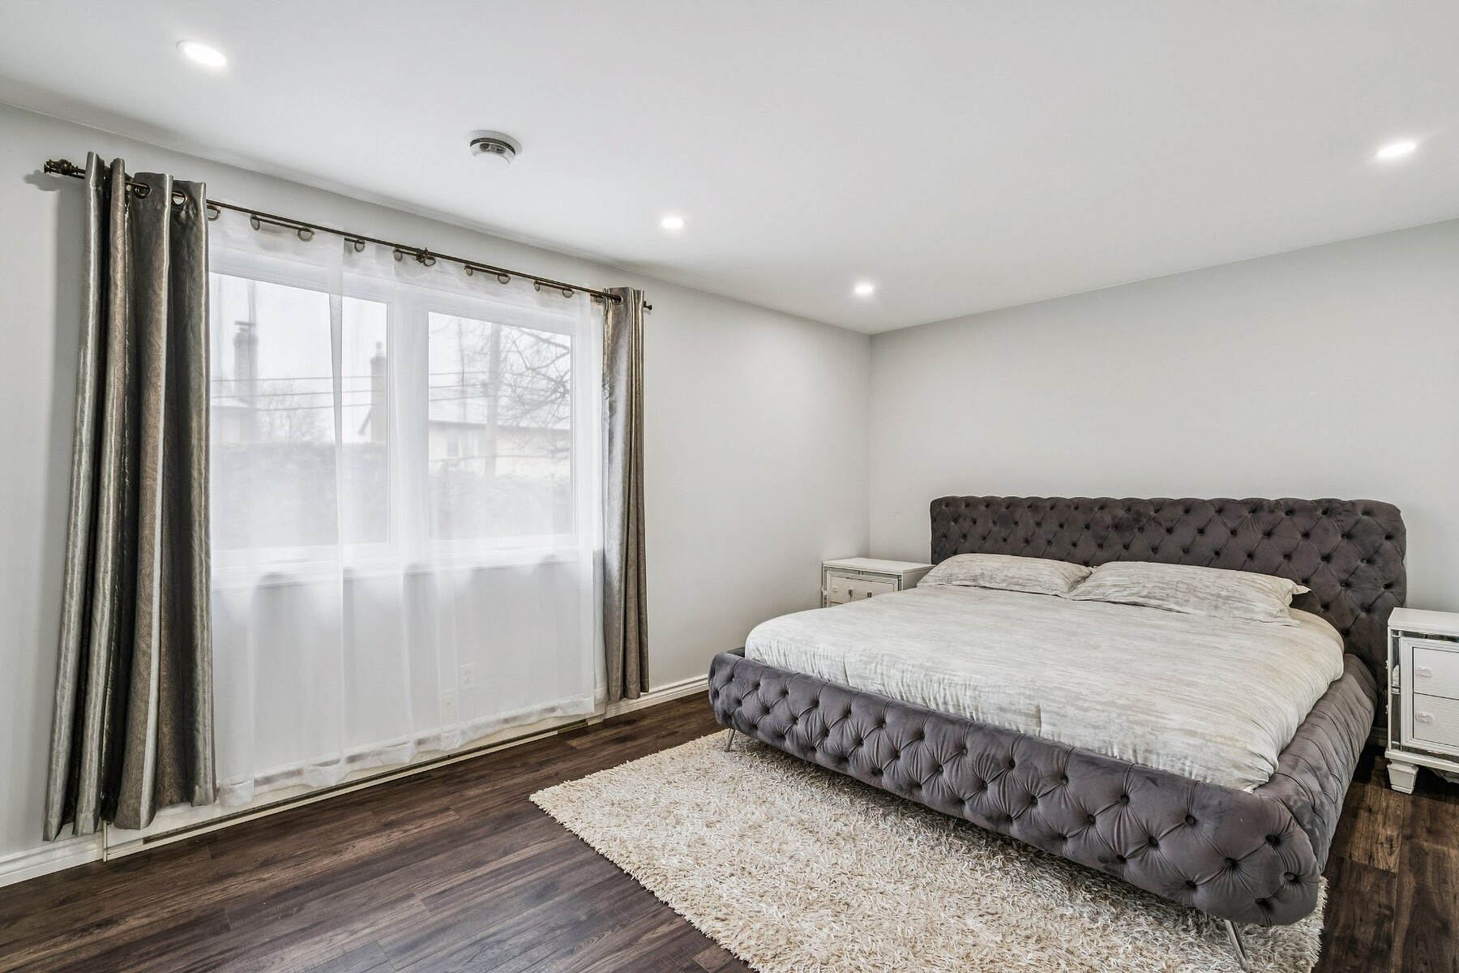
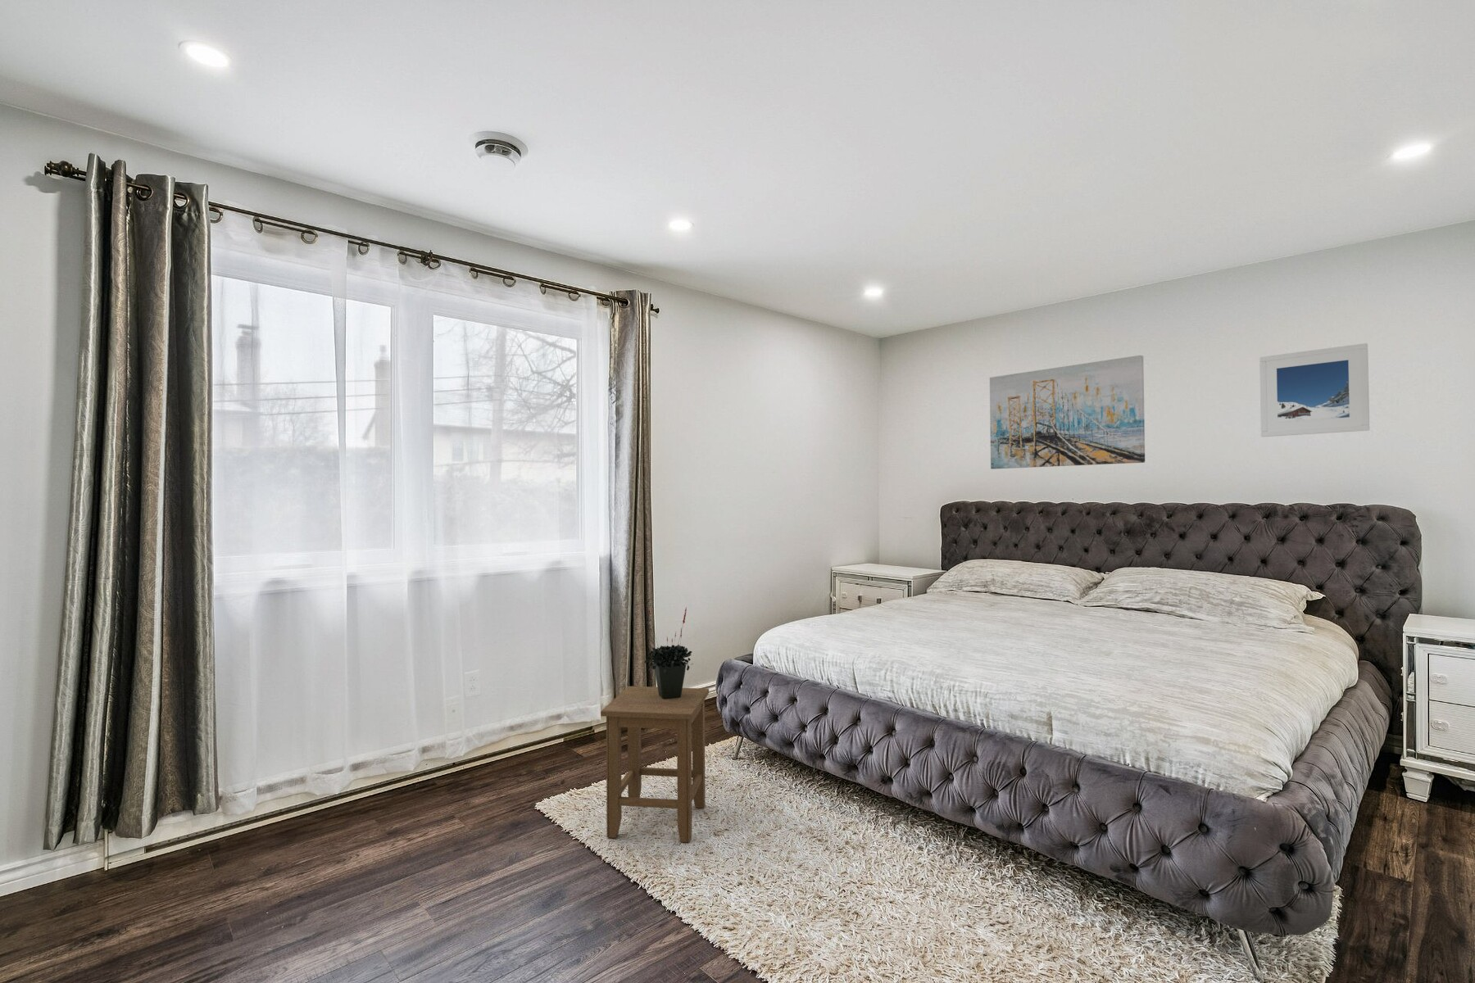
+ wall art (1061, 416)
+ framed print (1311, 392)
+ potted plant (669, 649)
+ stool (655, 768)
